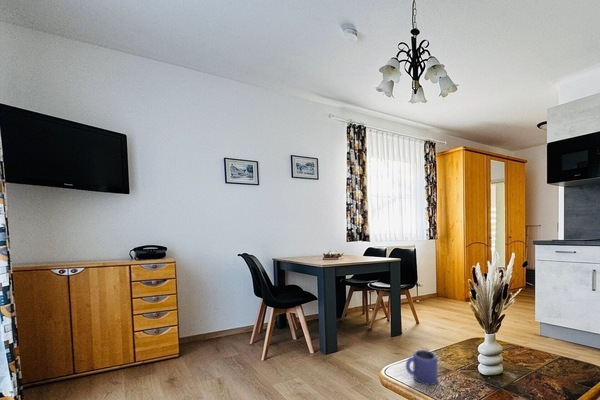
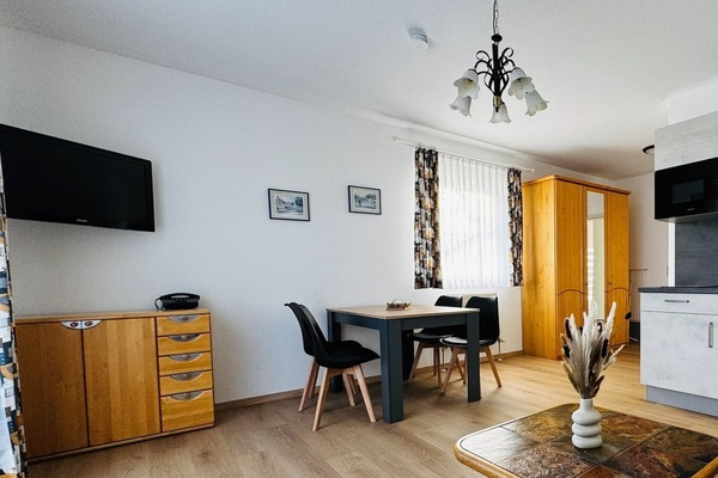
- mug (421, 366)
